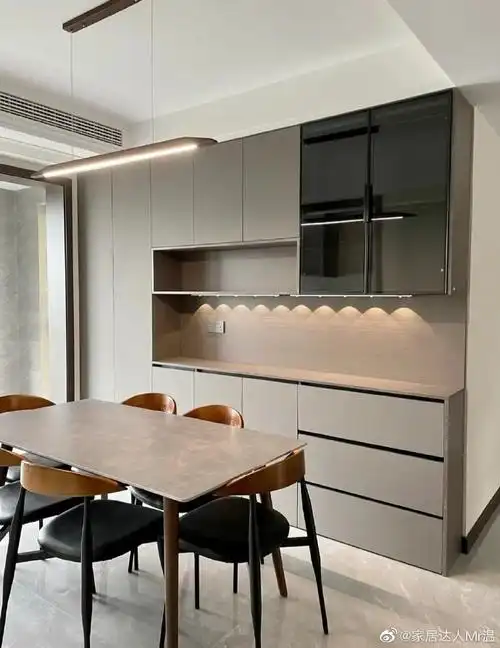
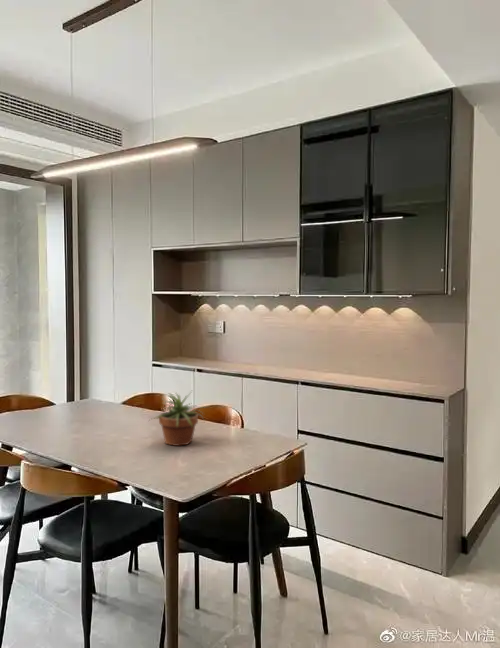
+ potted plant (179, 417)
